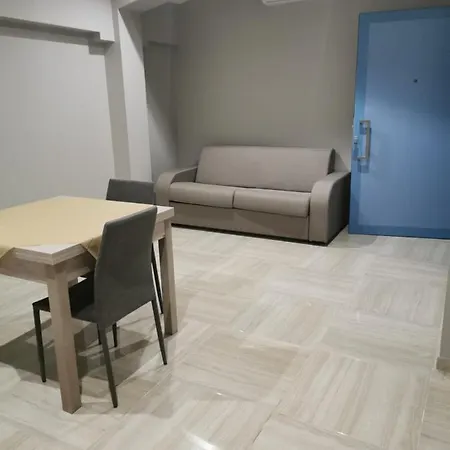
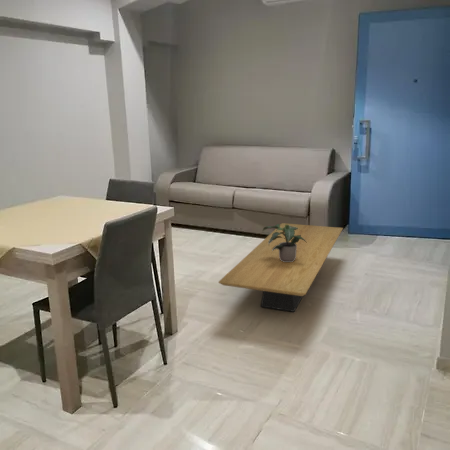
+ coffee table (290, 269)
+ potted plant (283, 242)
